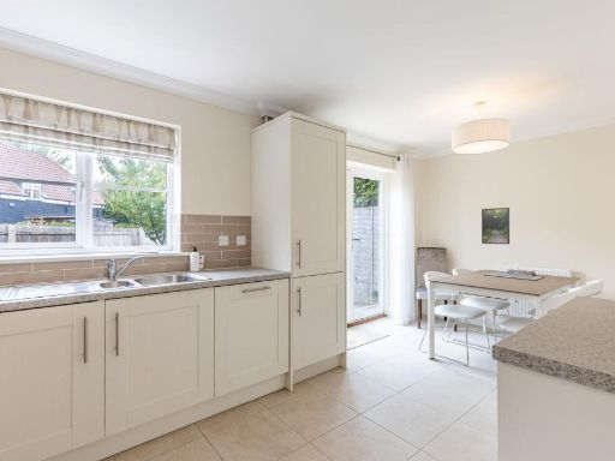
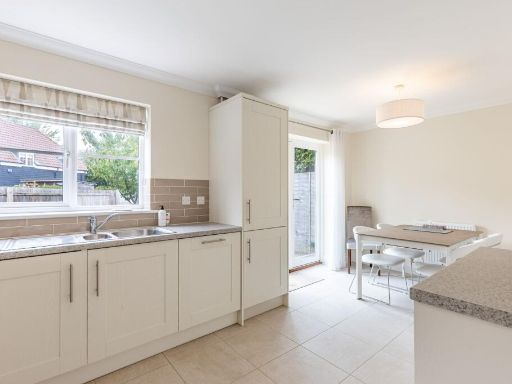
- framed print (495, 226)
